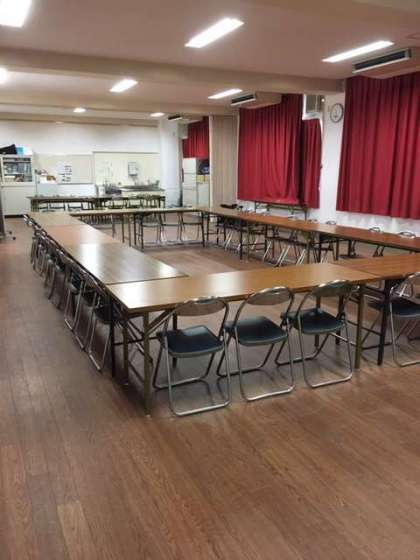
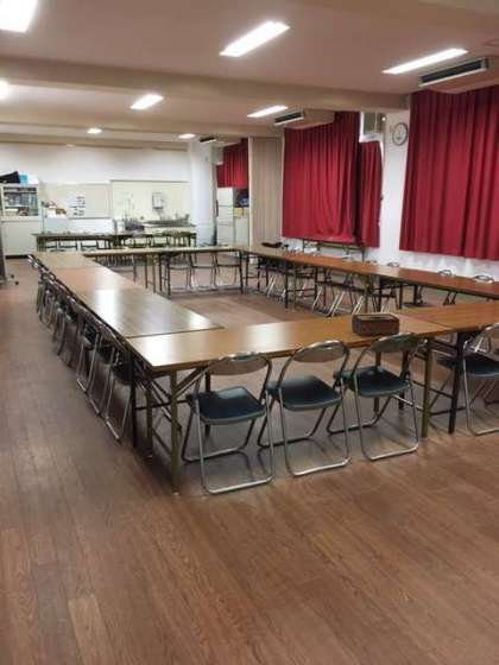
+ tissue box (374, 324)
